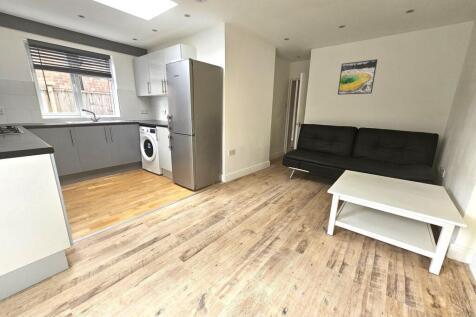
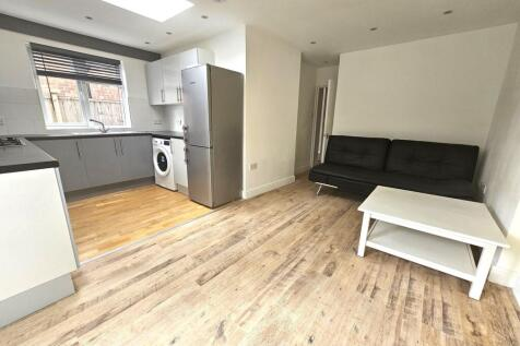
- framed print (356, 78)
